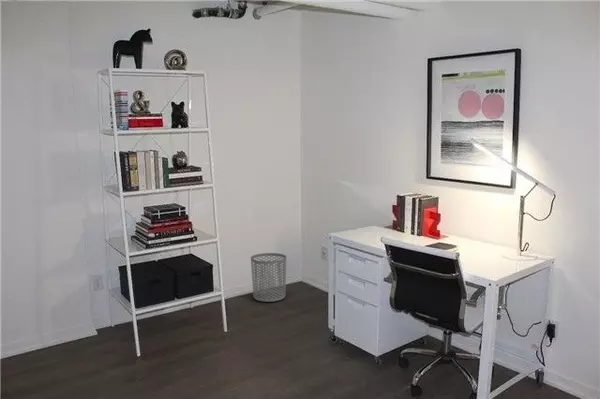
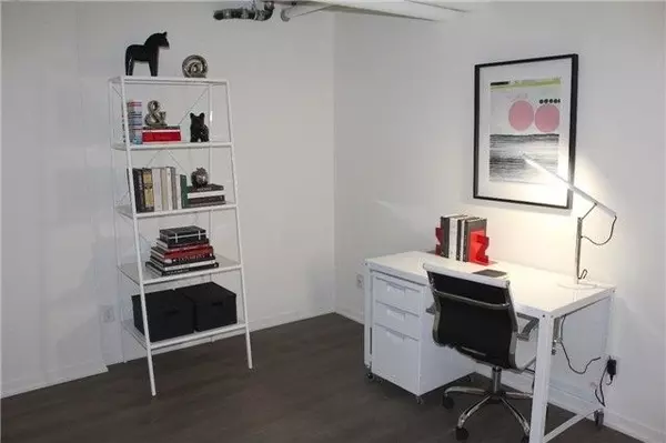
- waste bin (269, 277)
